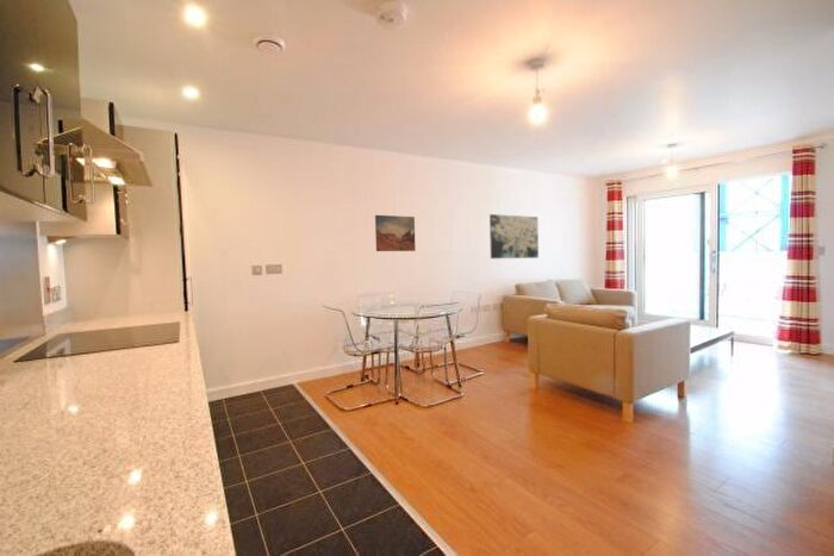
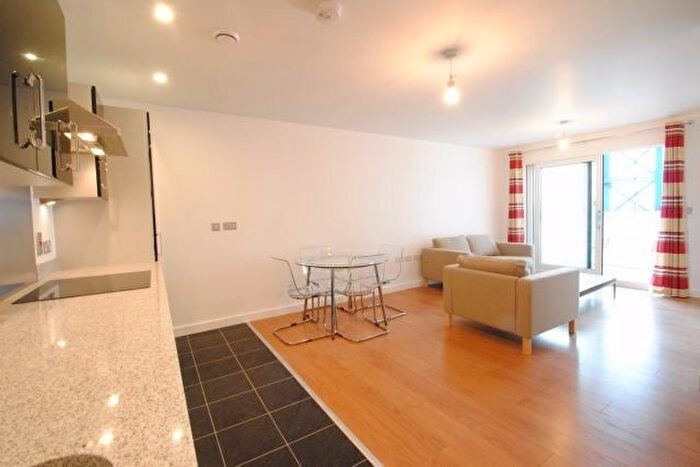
- wall art (515, 237)
- wall art (396, 233)
